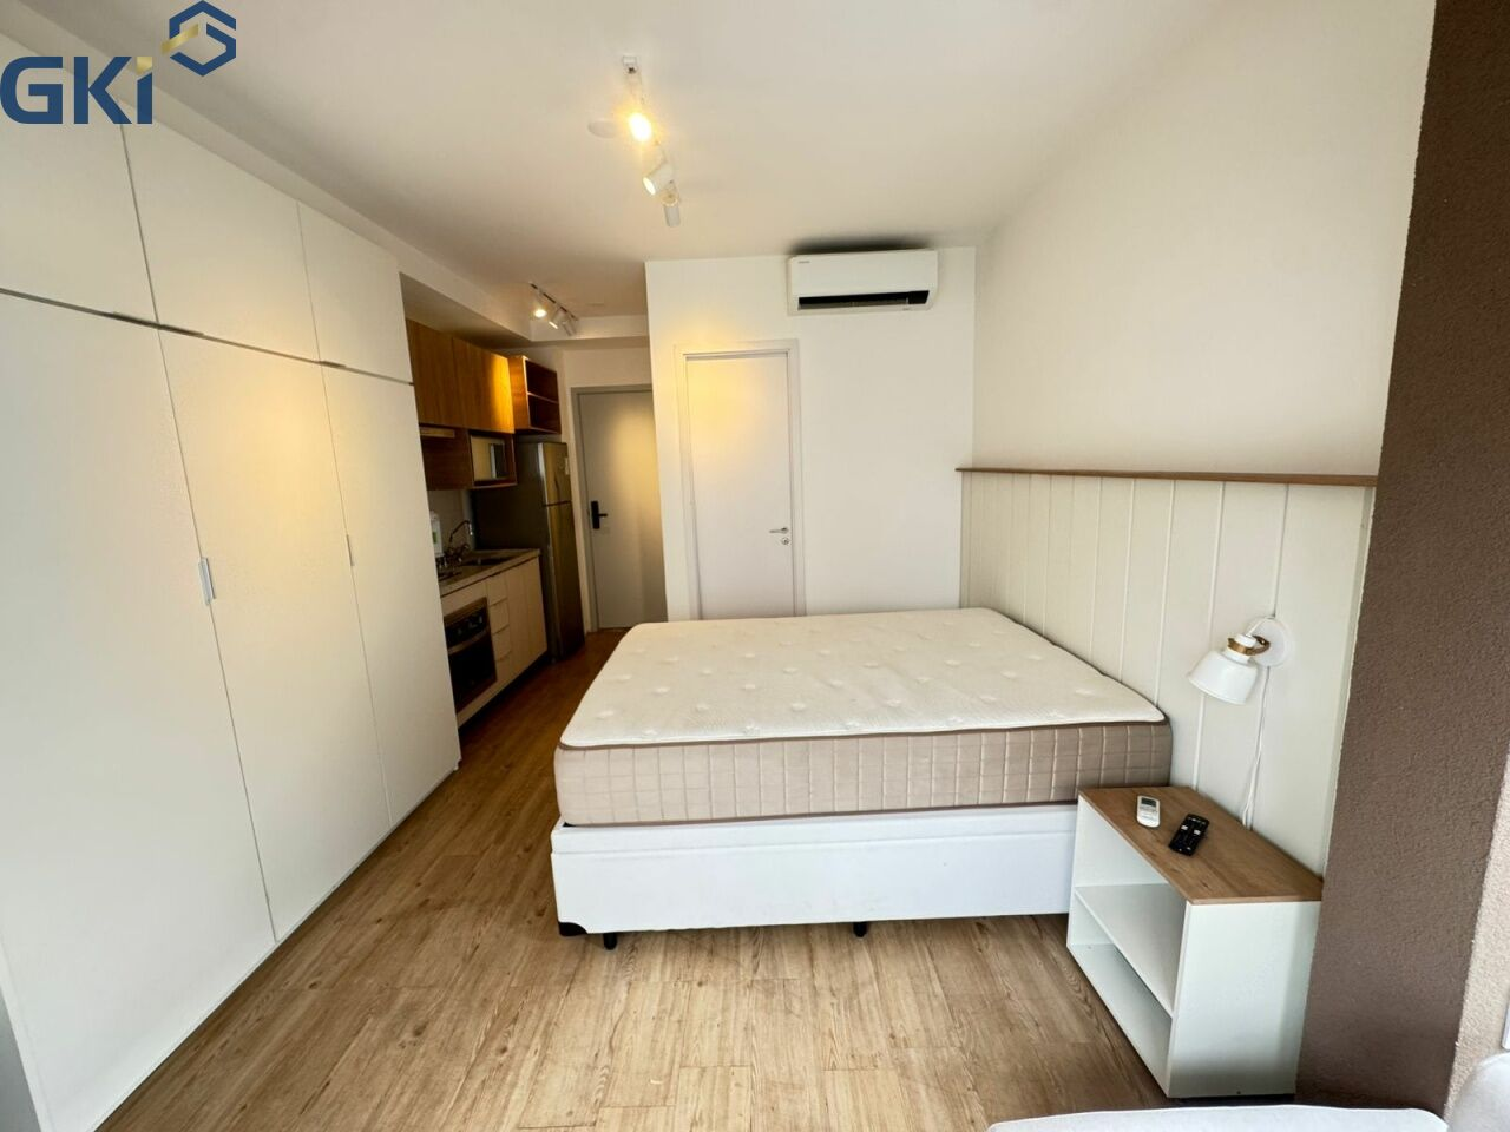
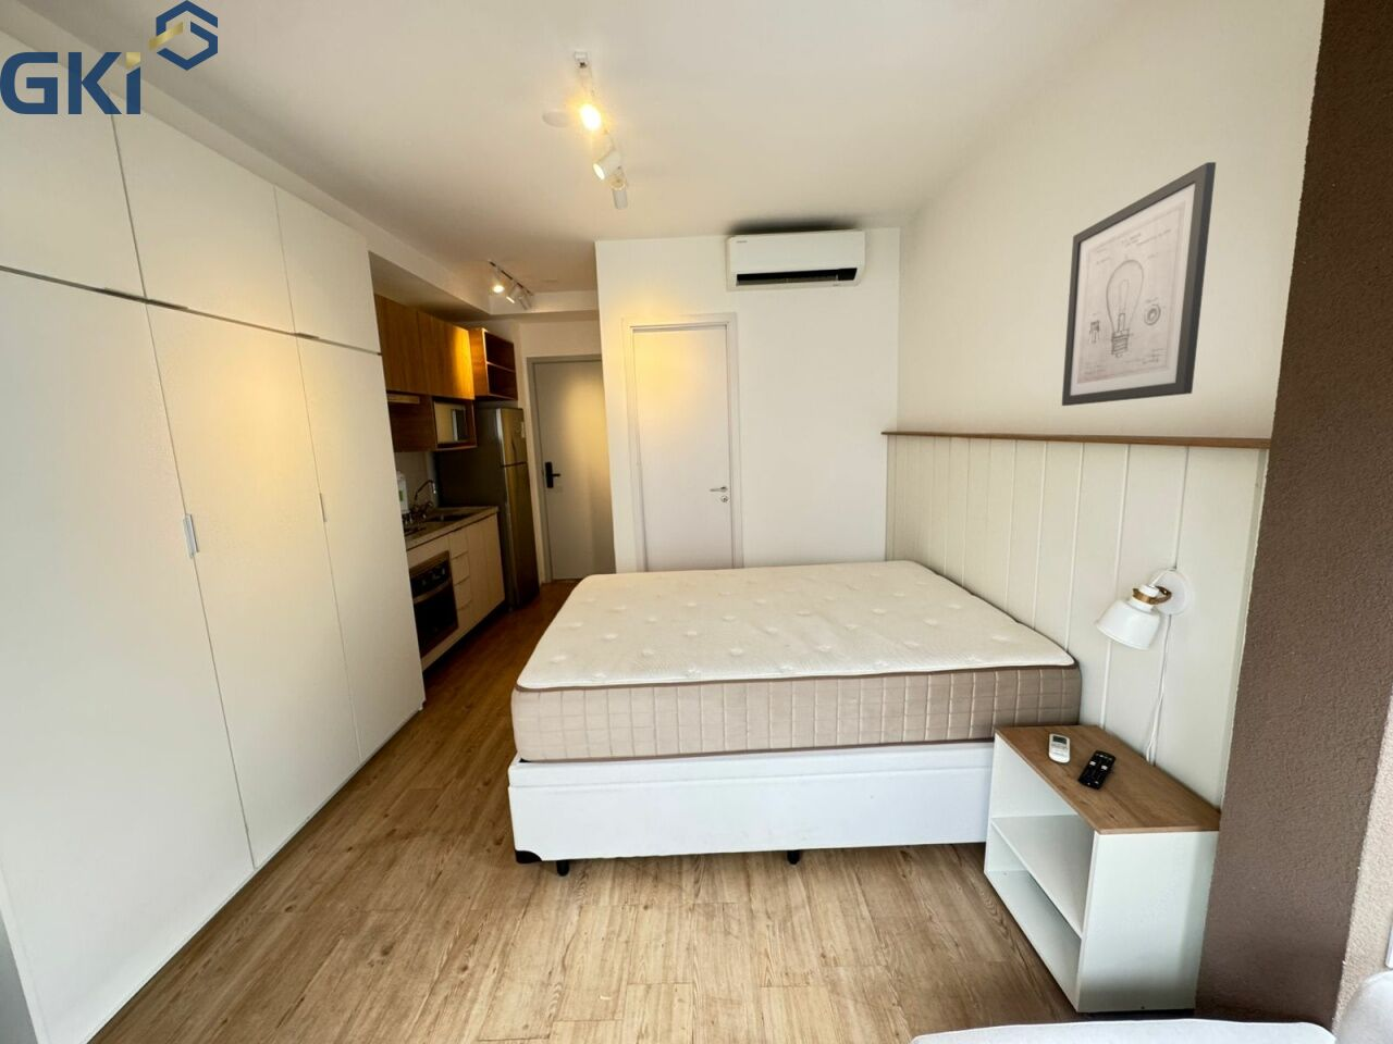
+ wall art (1125, 305)
